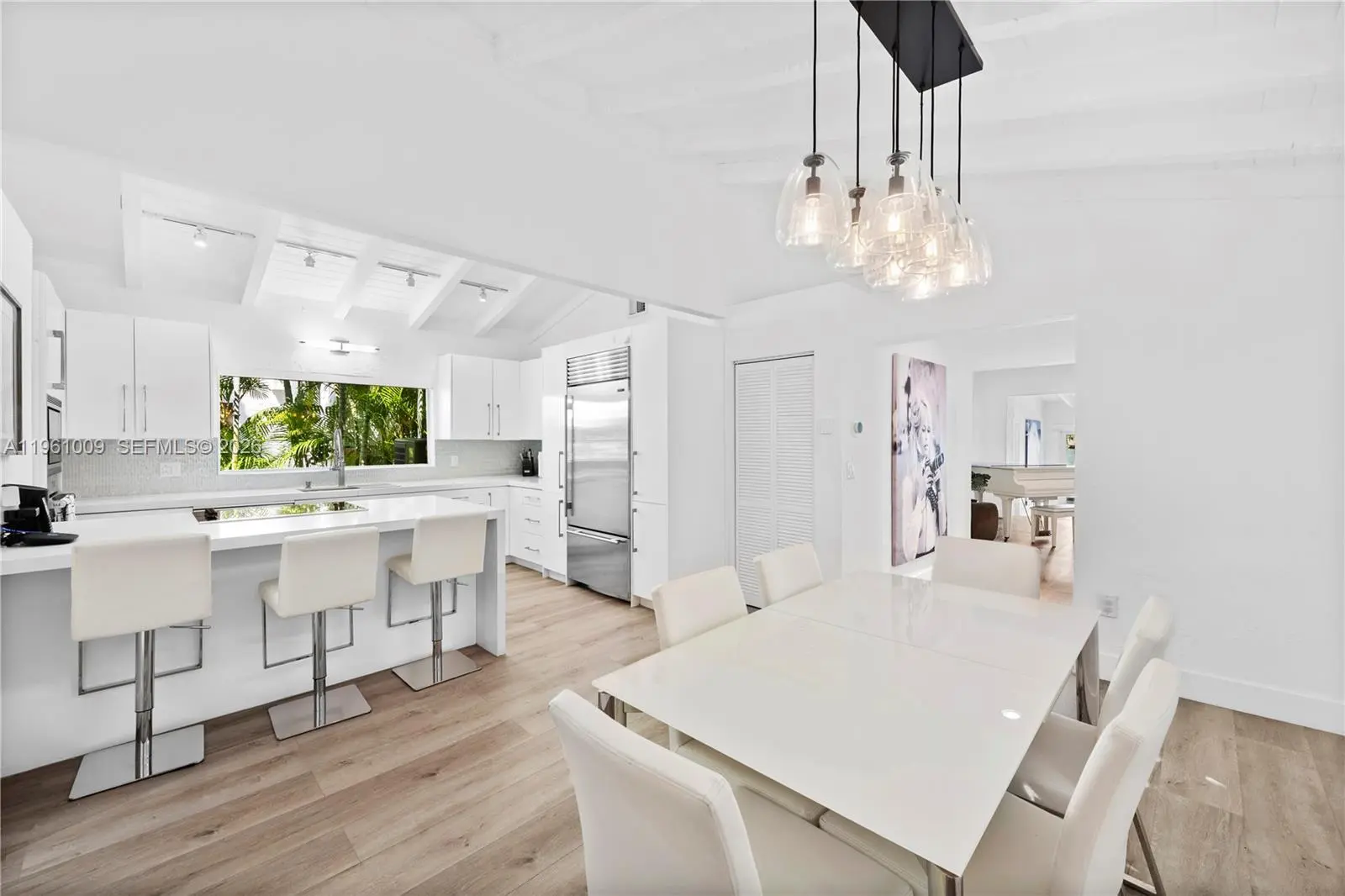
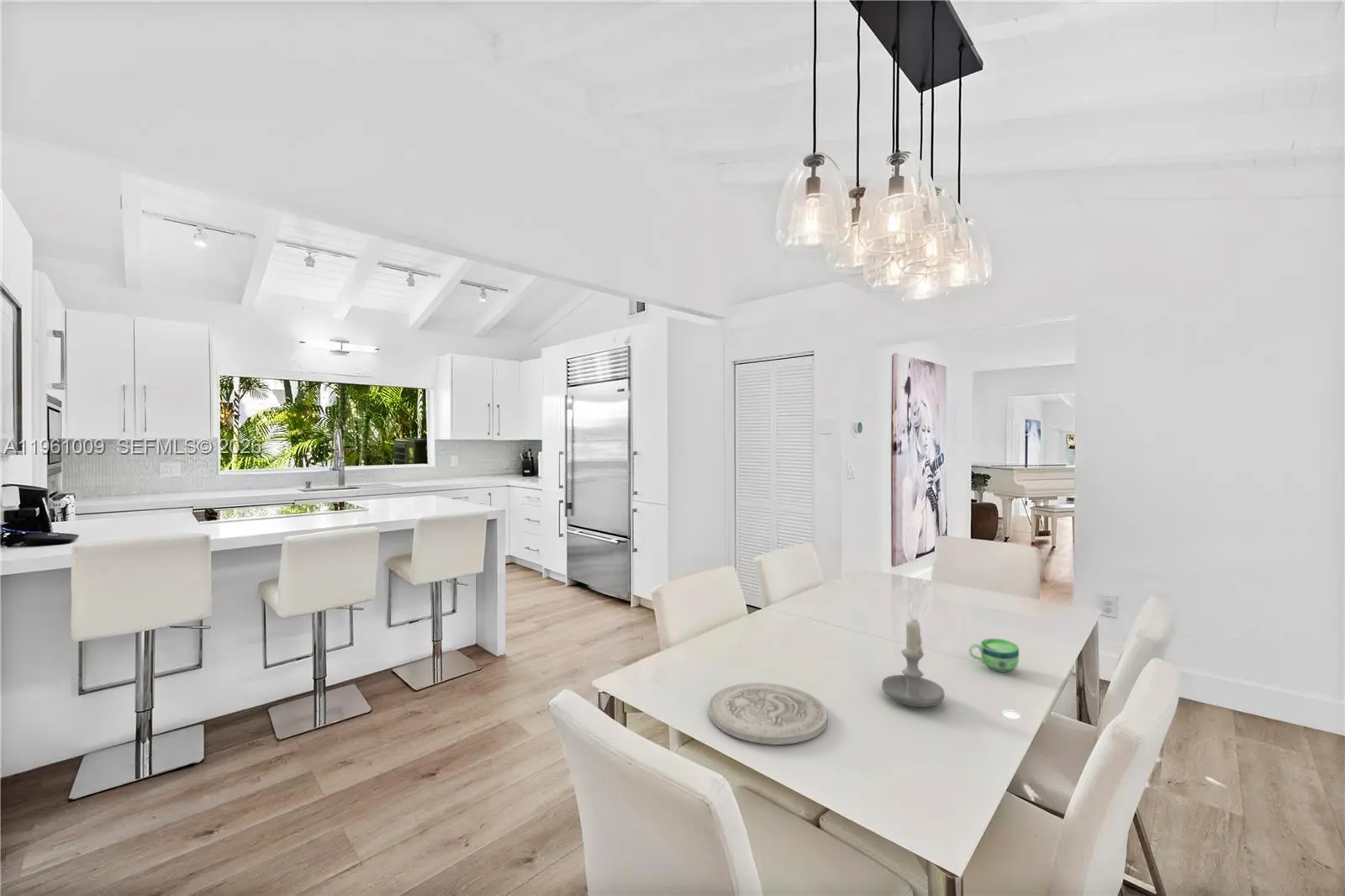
+ plate (767, 710)
+ cup (994, 656)
+ candle (912, 658)
